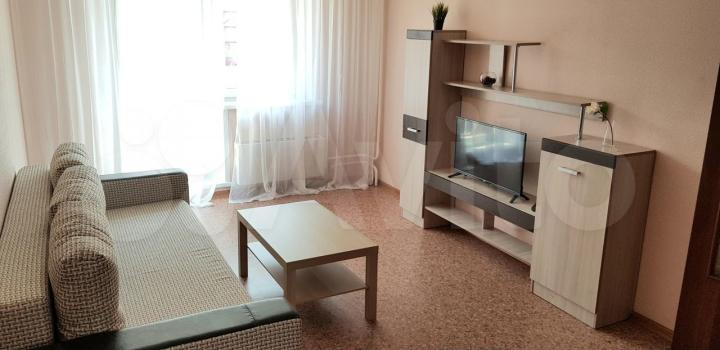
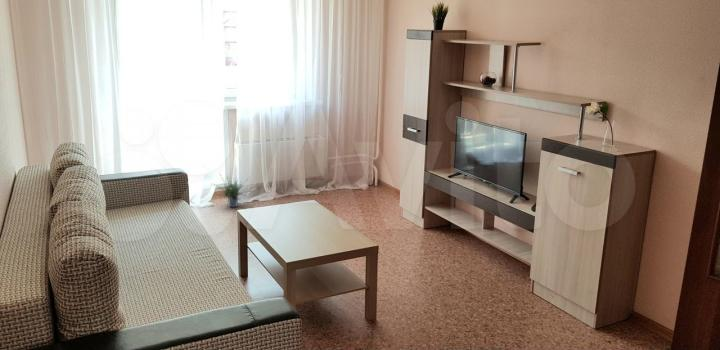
+ potted plant (232, 188)
